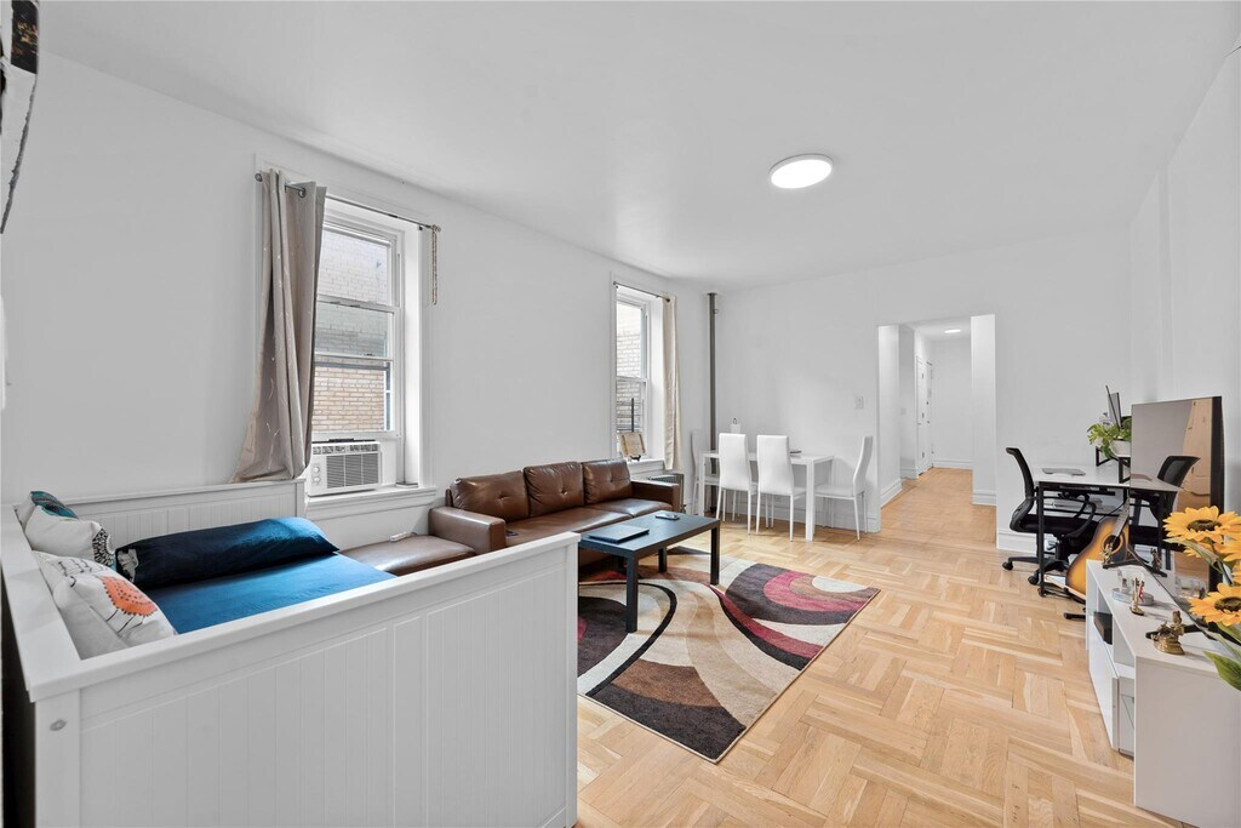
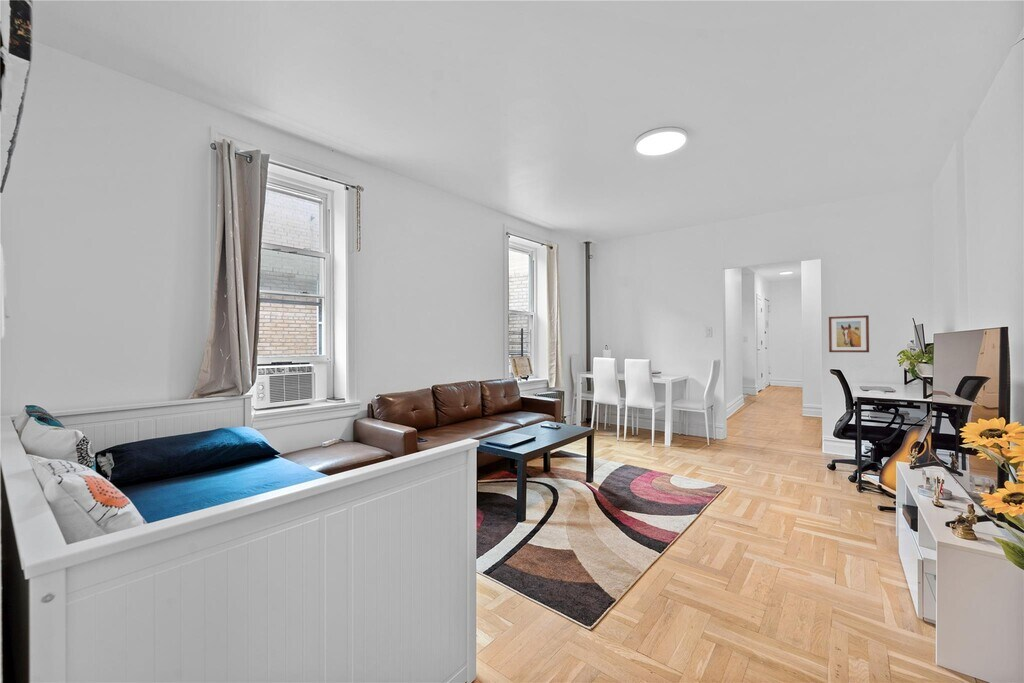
+ wall art (848, 334)
